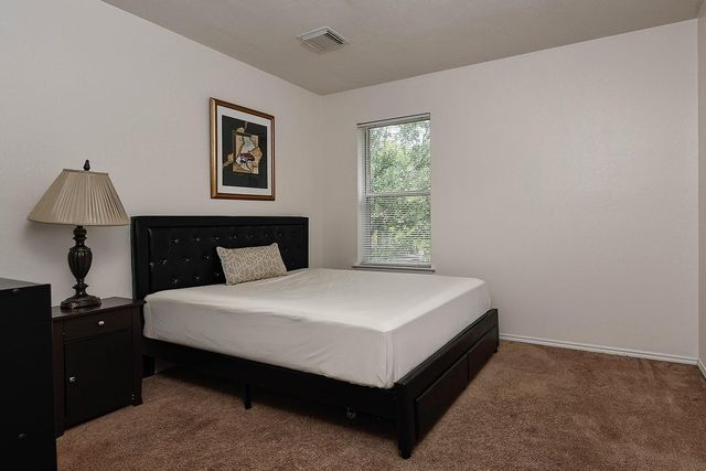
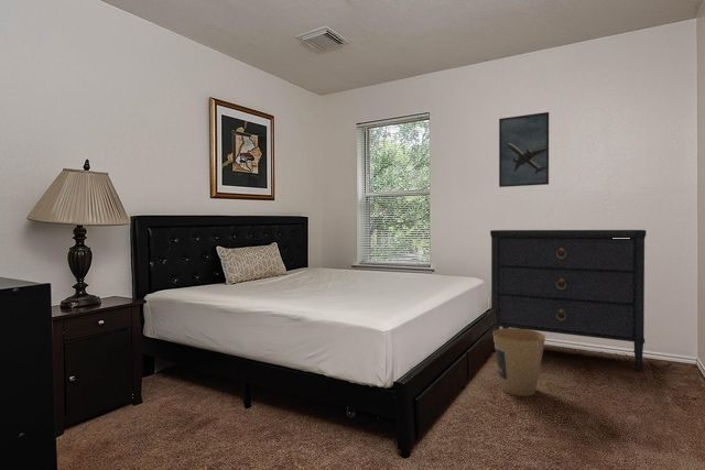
+ trash can (518, 361)
+ dresser (564, 292)
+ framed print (523, 150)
